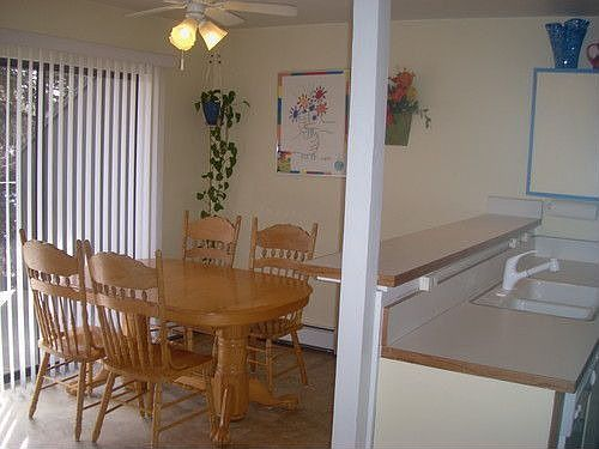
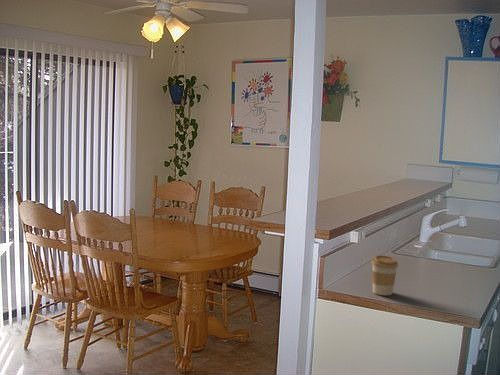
+ coffee cup (383, 275)
